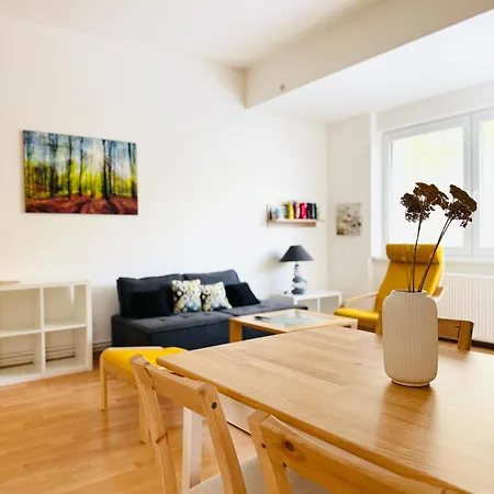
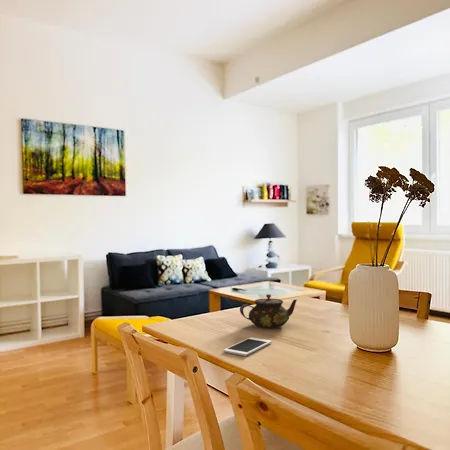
+ teapot (269, 309)
+ cell phone (248, 346)
